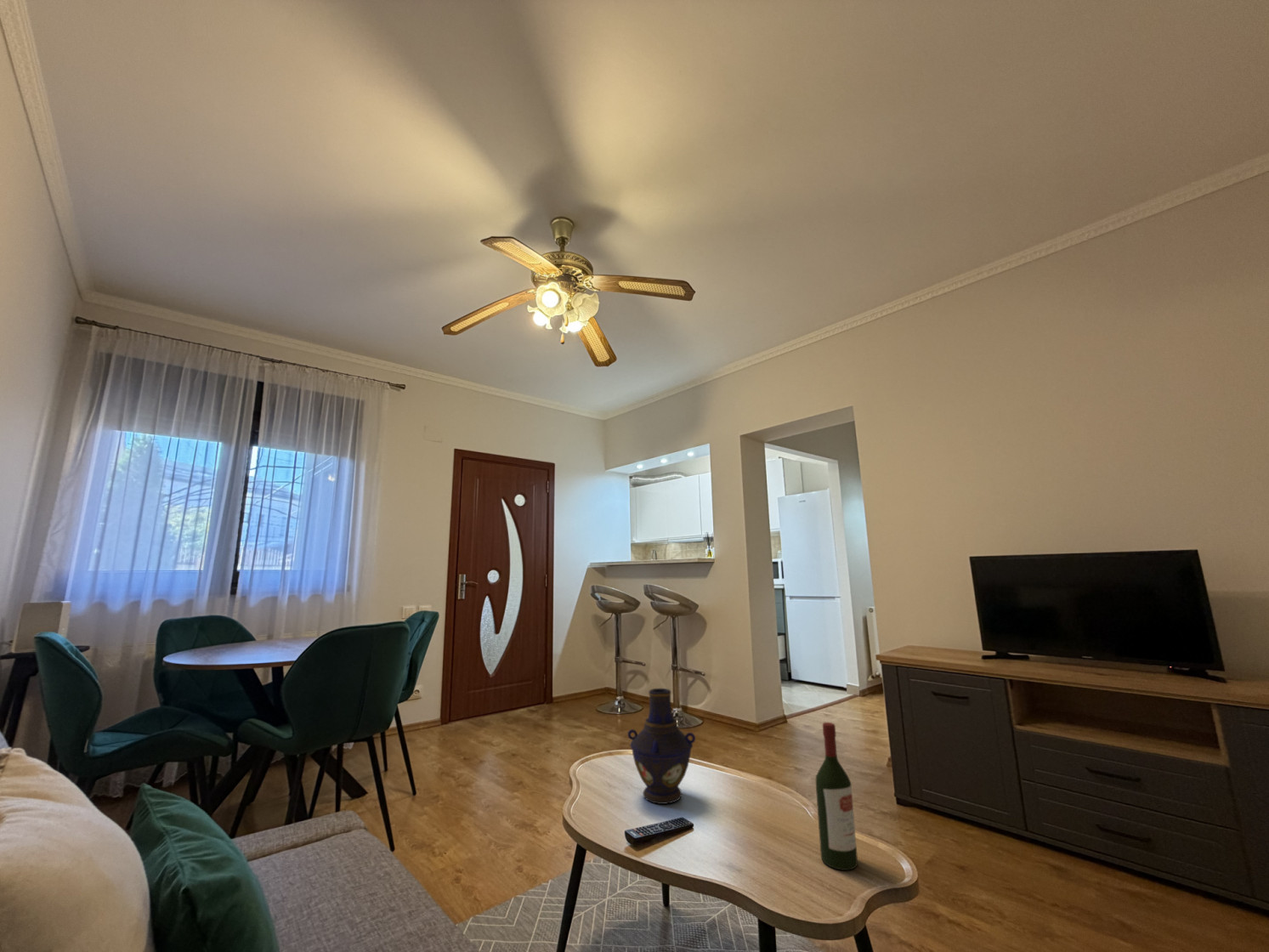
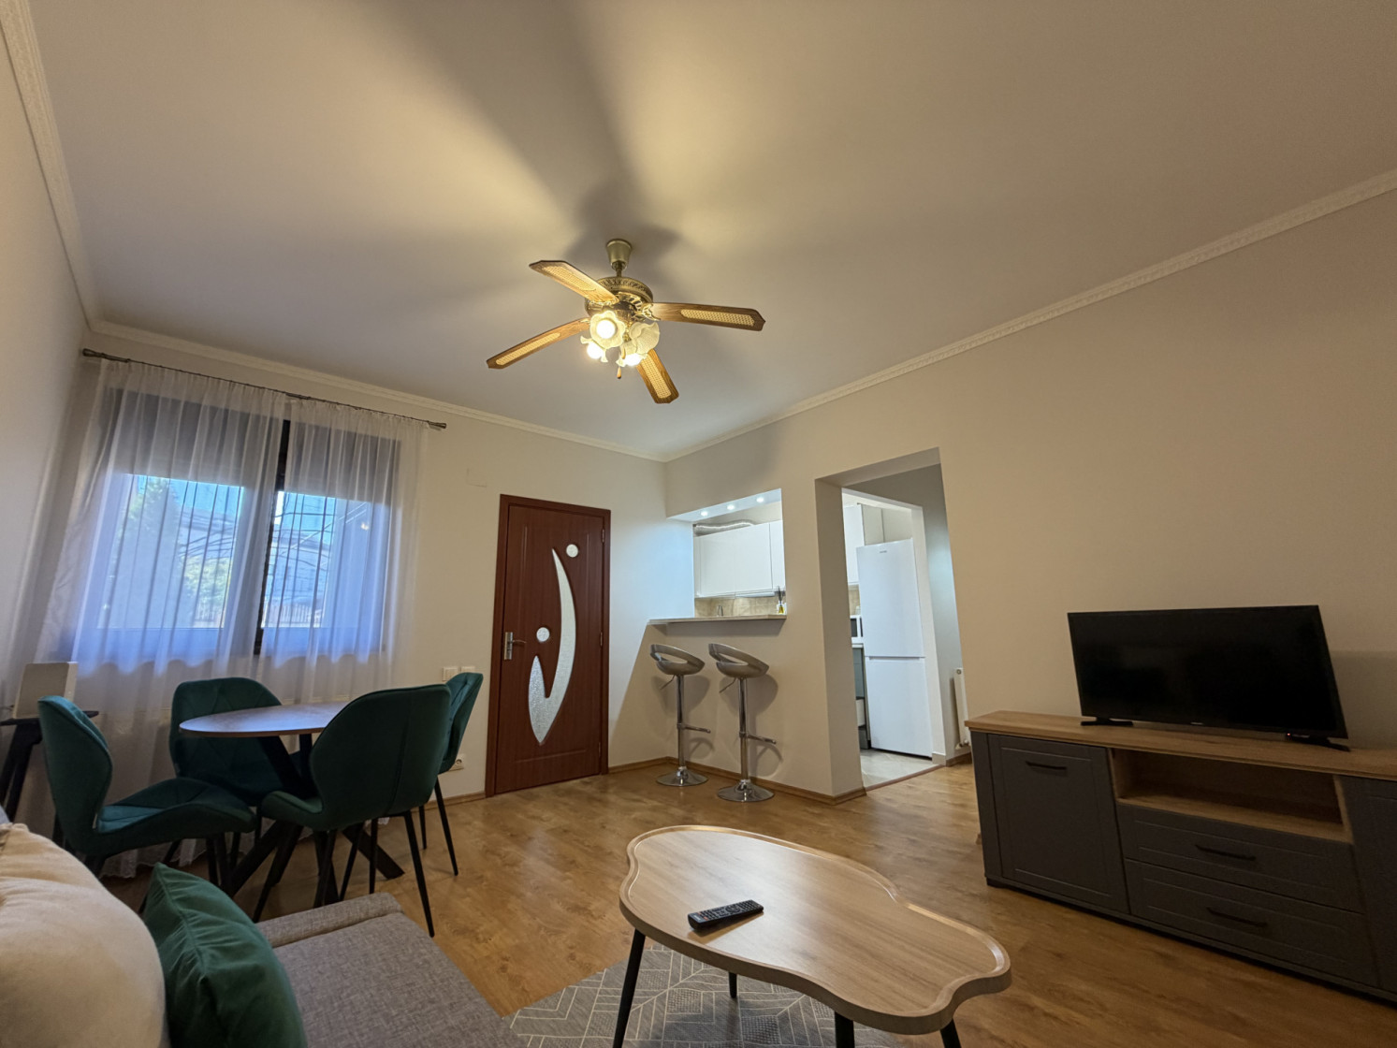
- wine bottle (834, 790)
- vase (660, 742)
